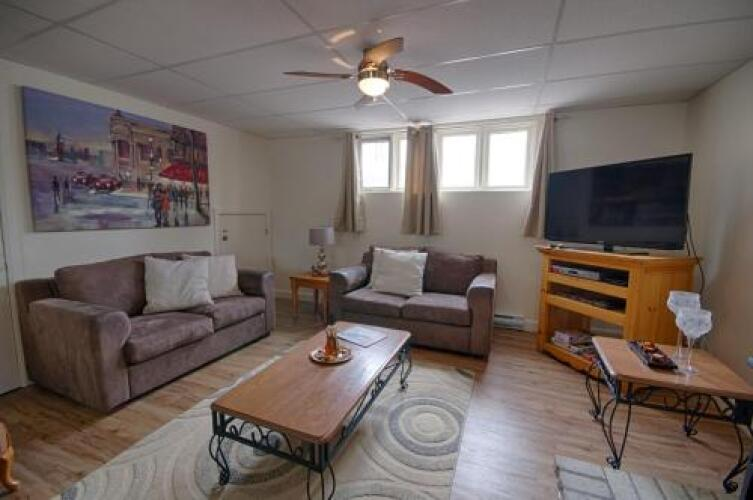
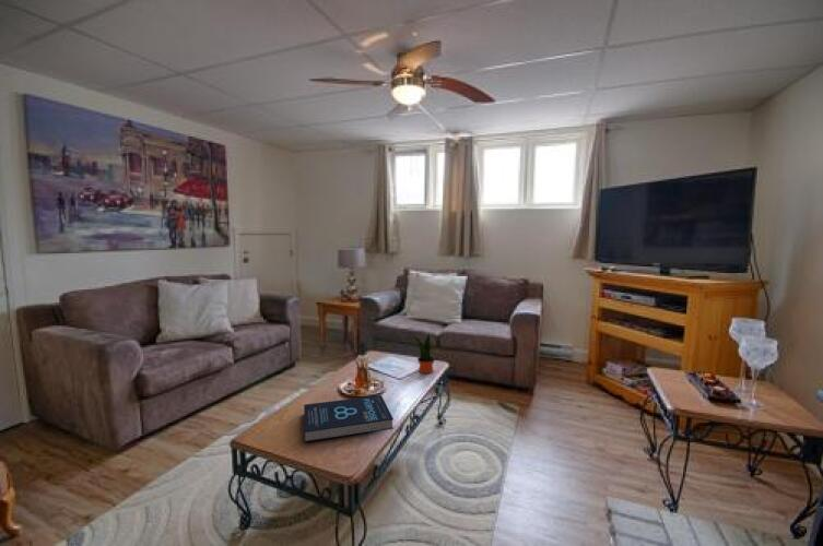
+ book (346, 415)
+ potted plant (422, 351)
